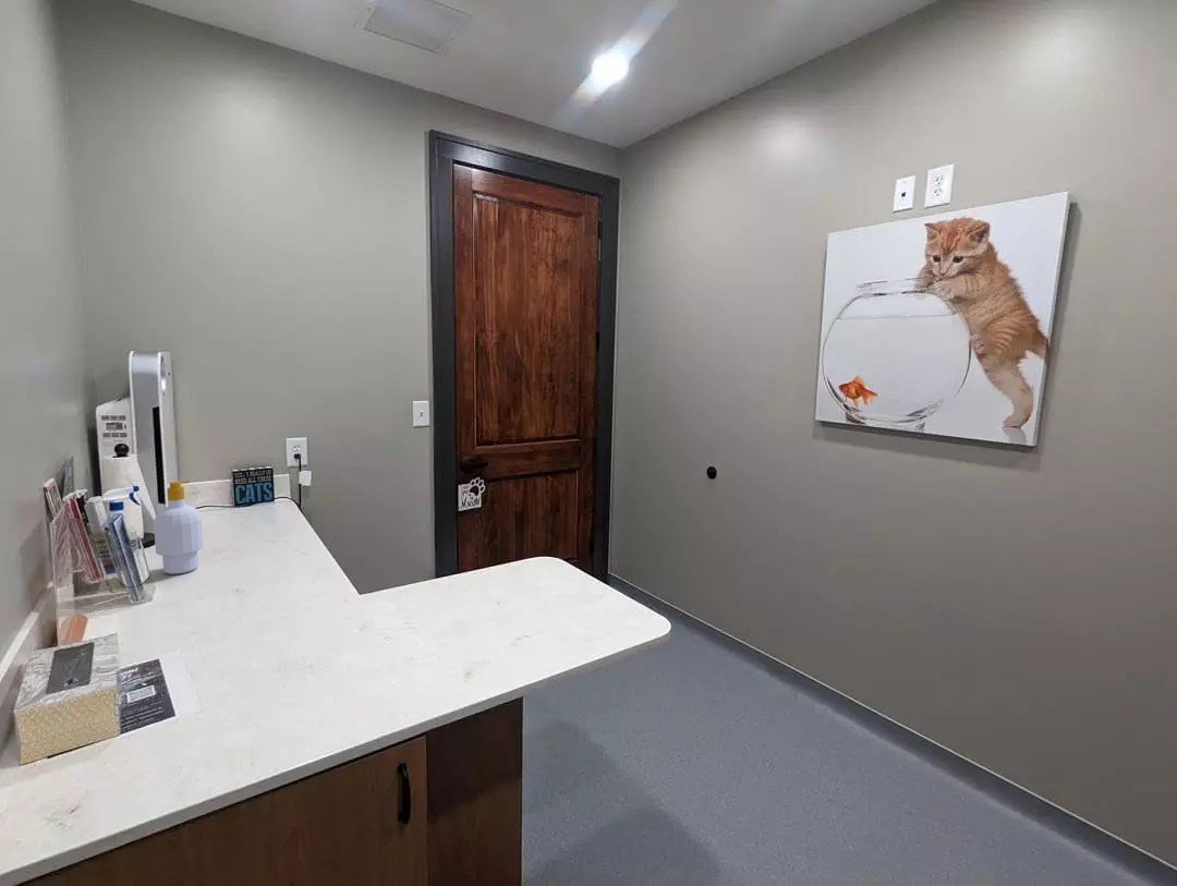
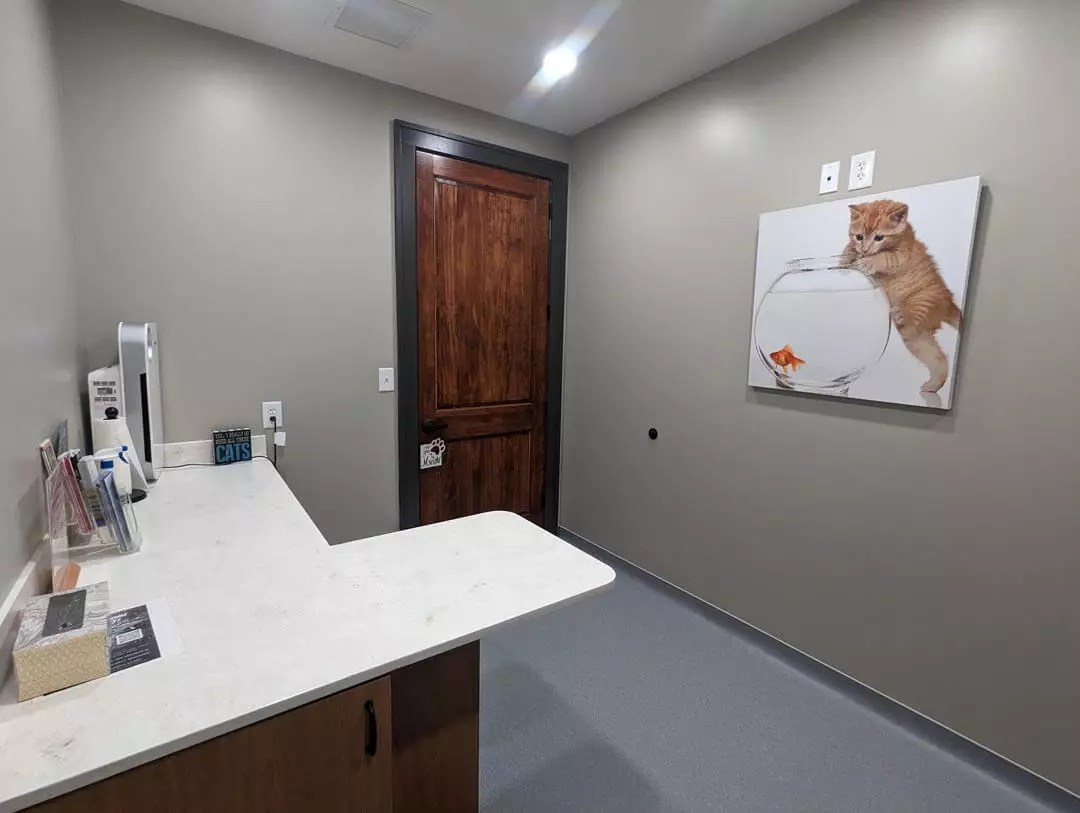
- soap bottle (178, 526)
